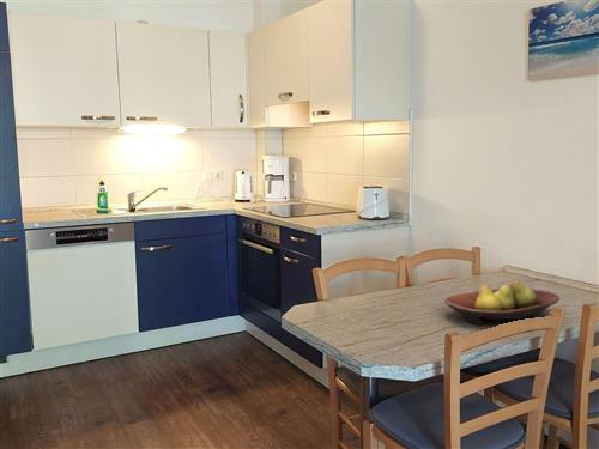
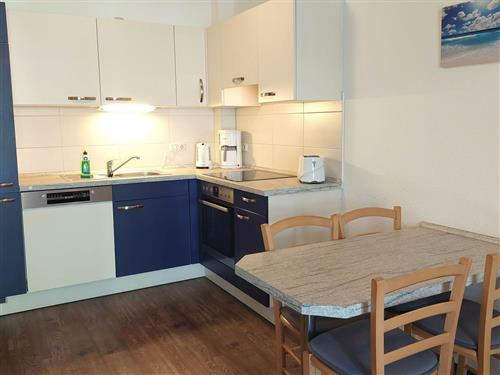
- fruit bowl (501, 299)
